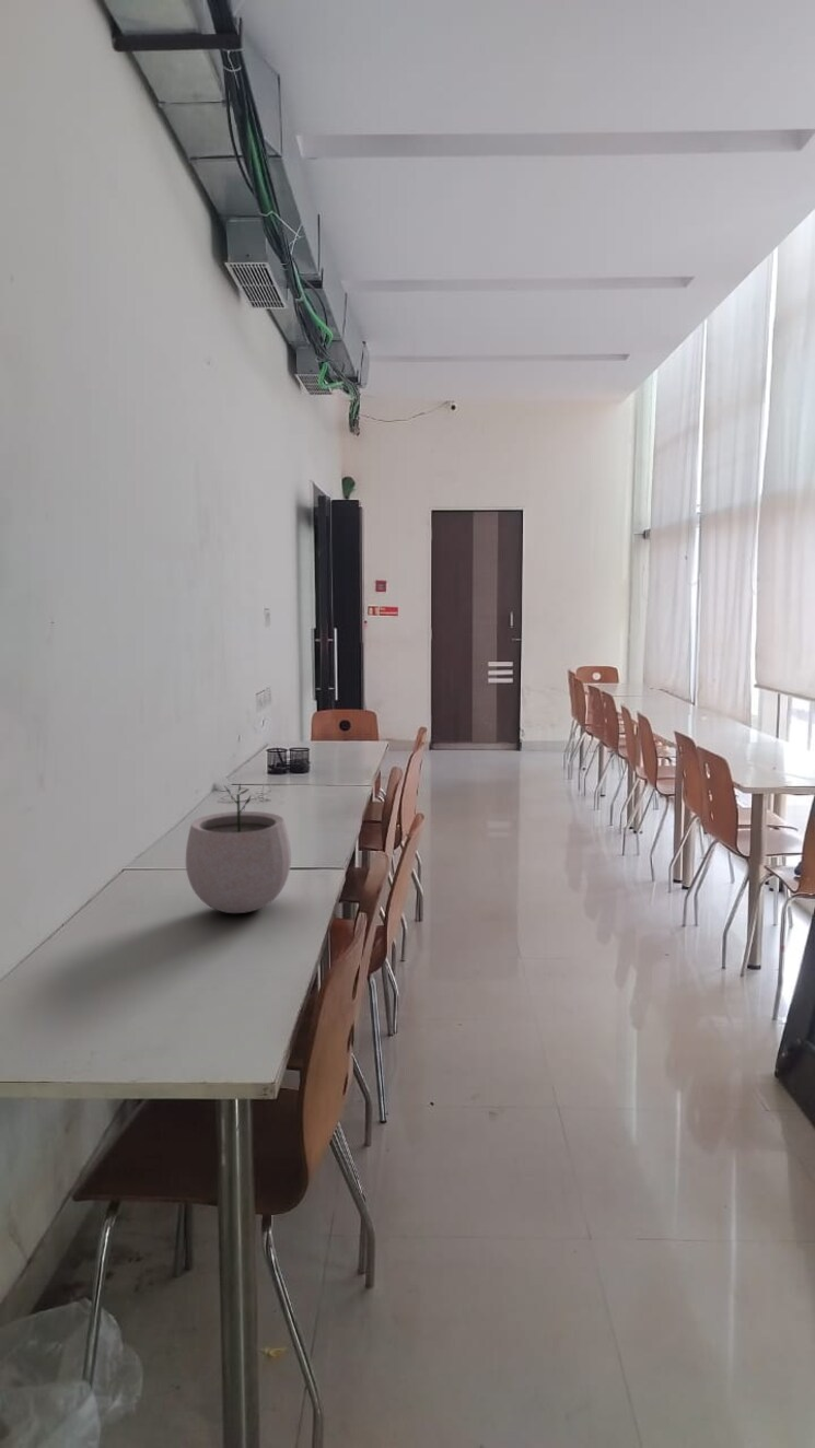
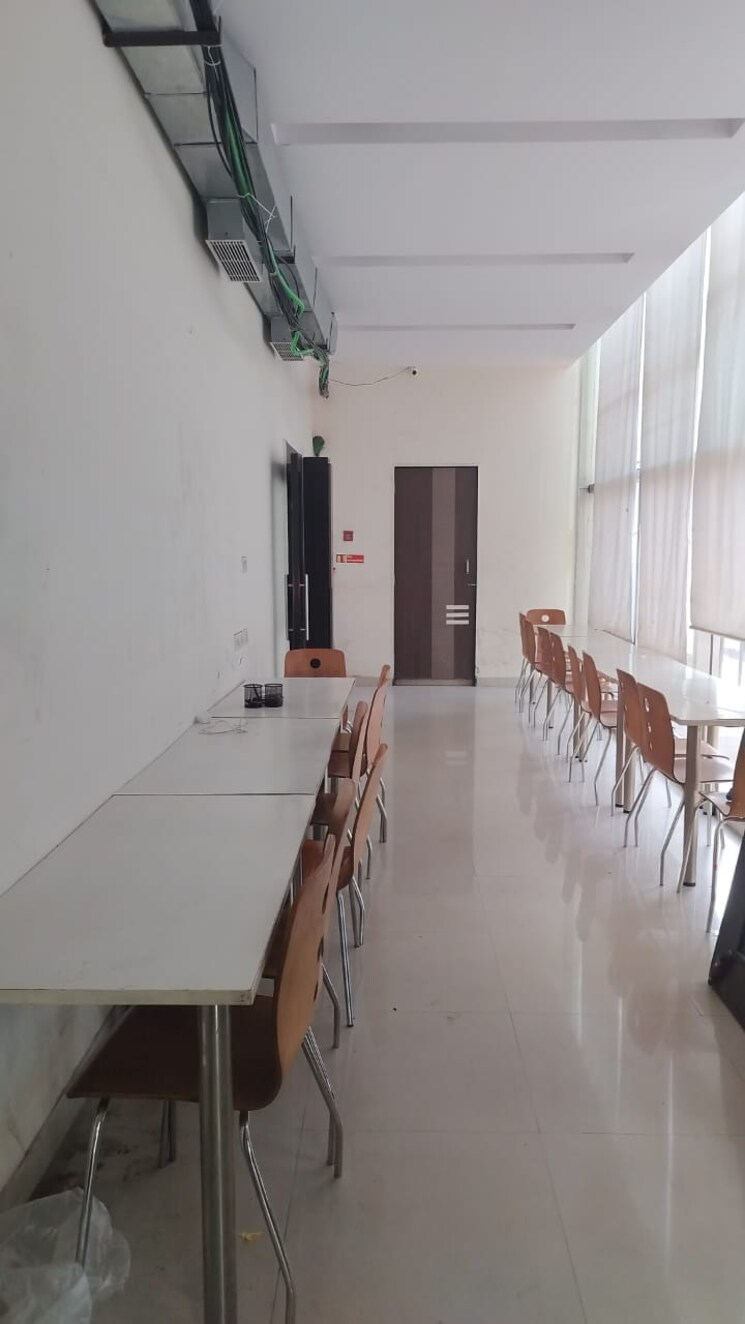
- plant pot (238, 845)
